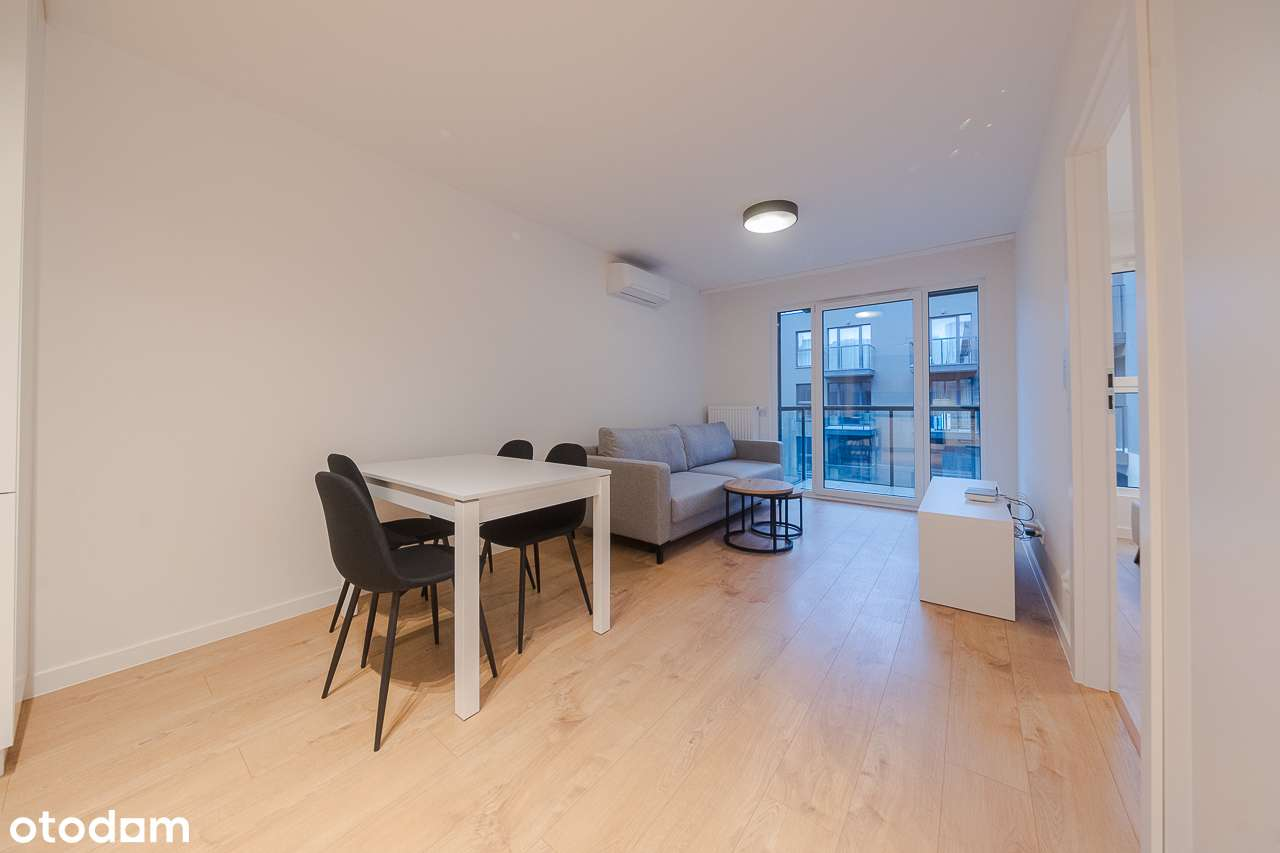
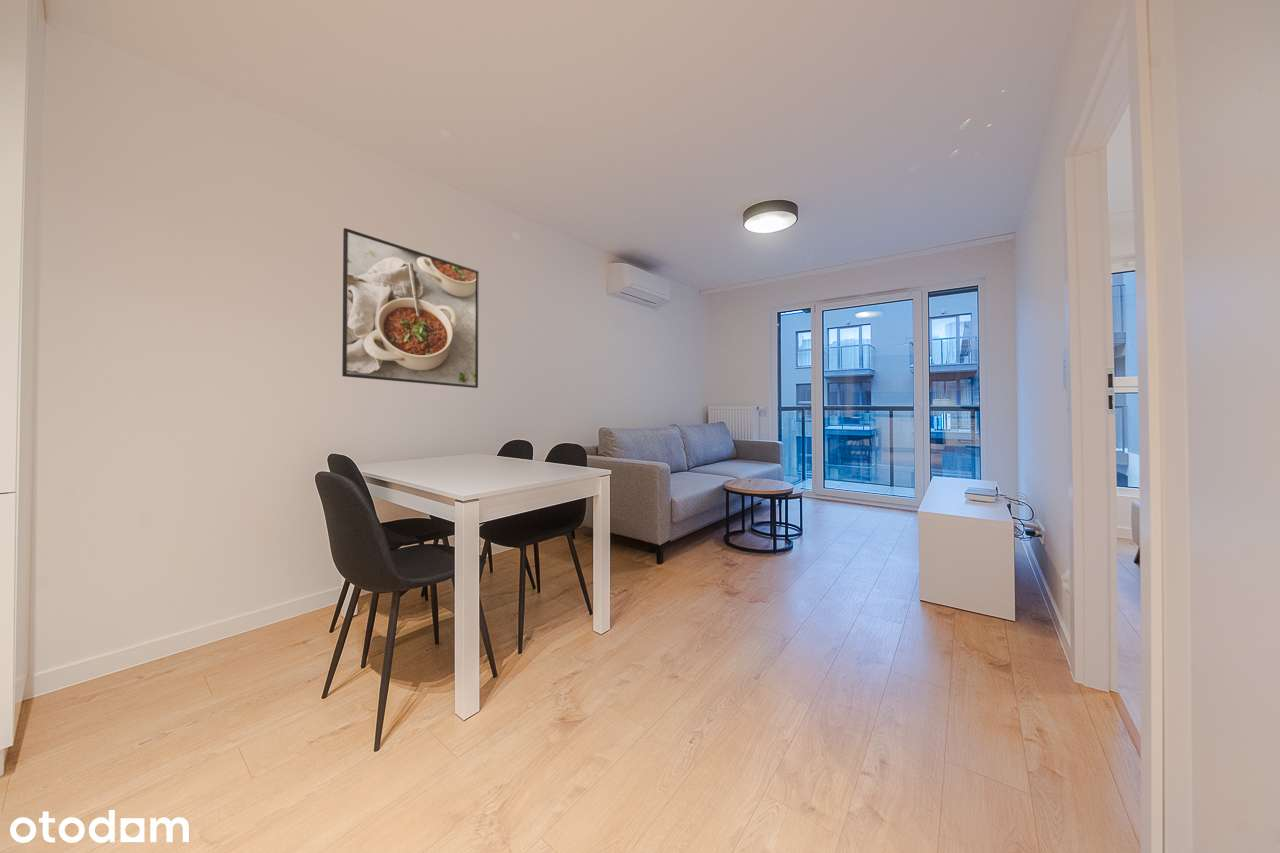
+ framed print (418, 317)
